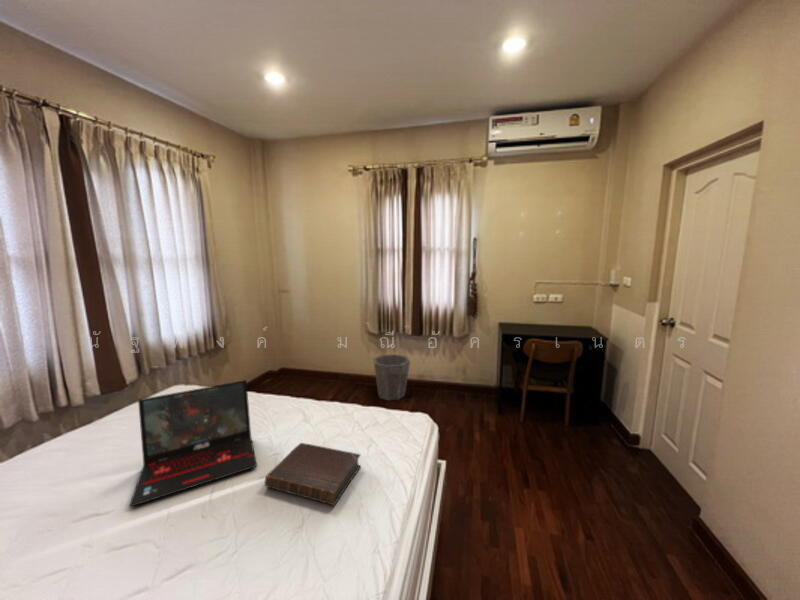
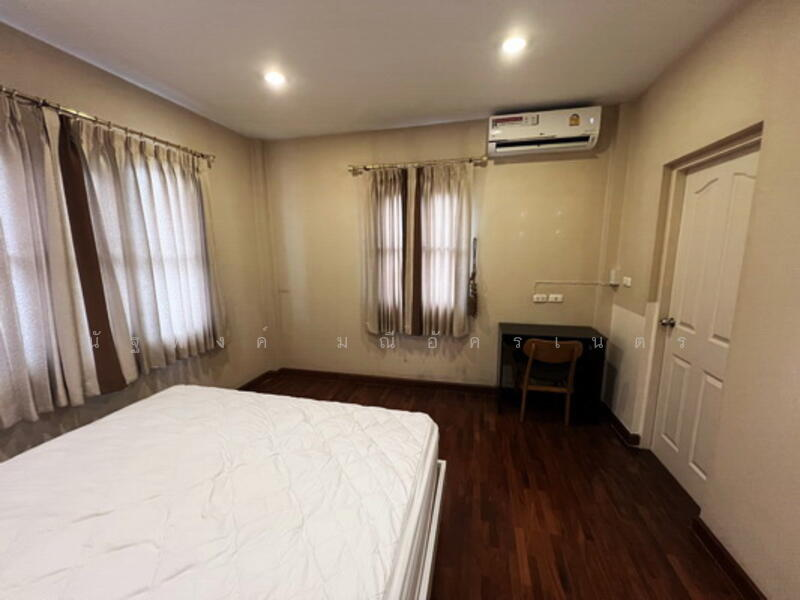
- laptop (197, 434)
- waste bin (391, 377)
- book (315, 470)
